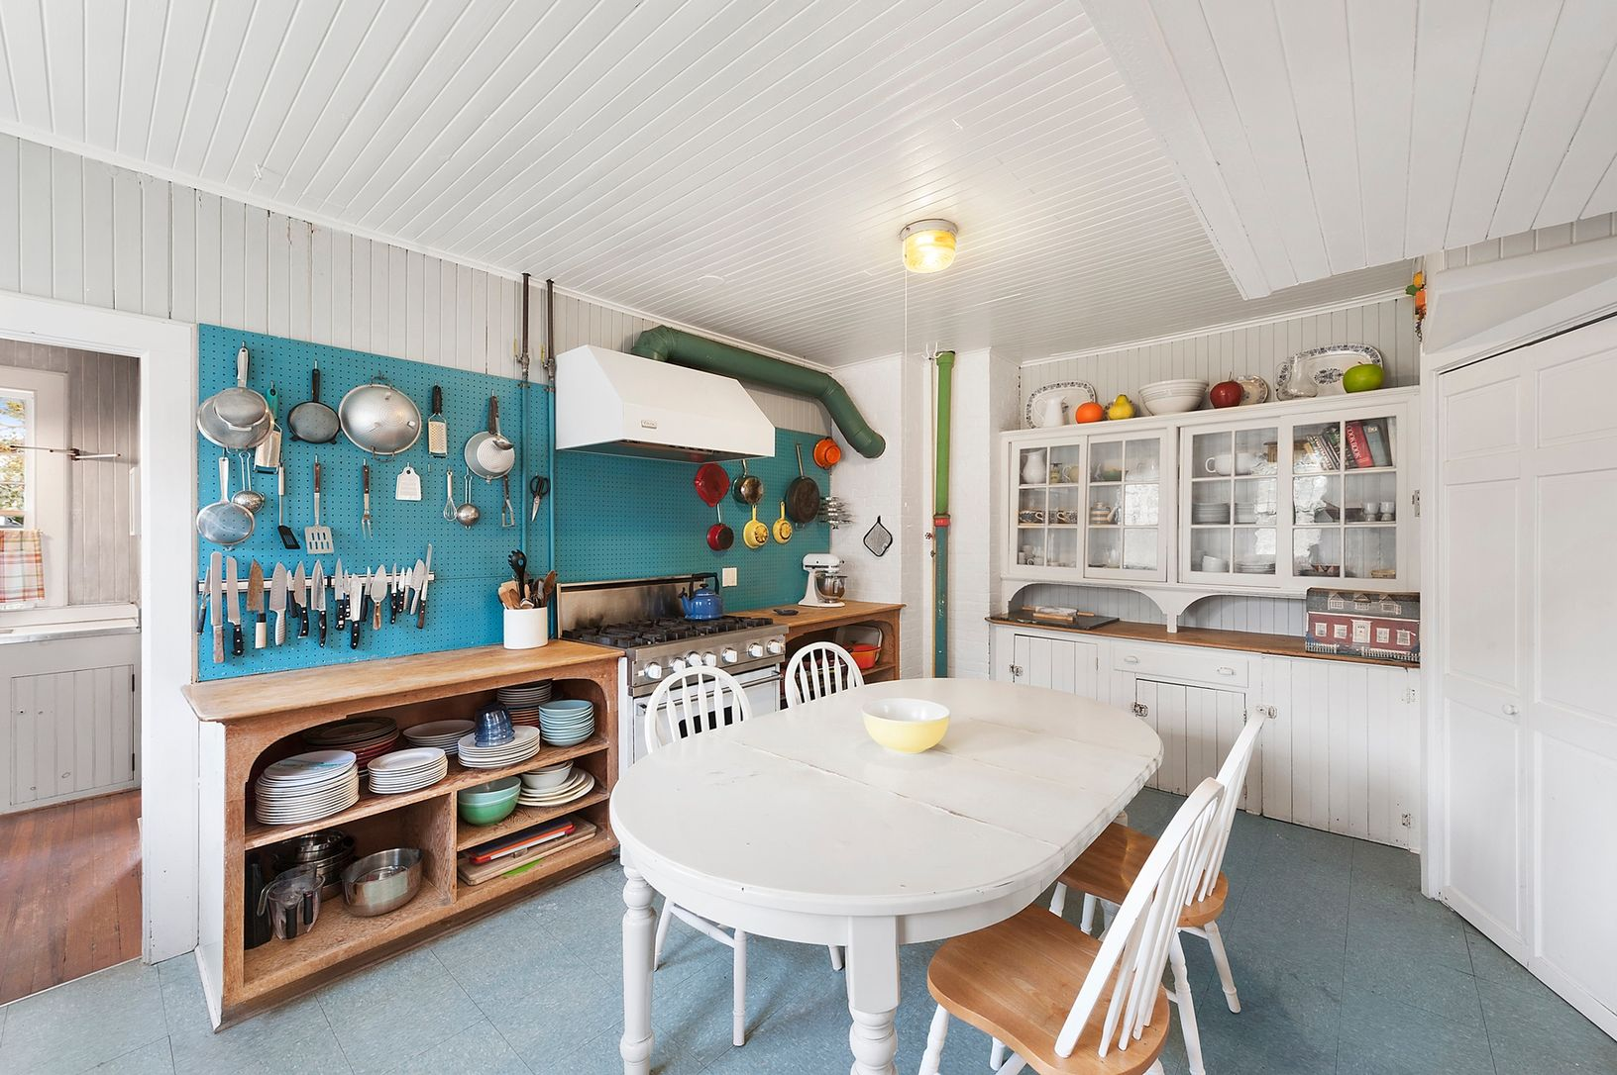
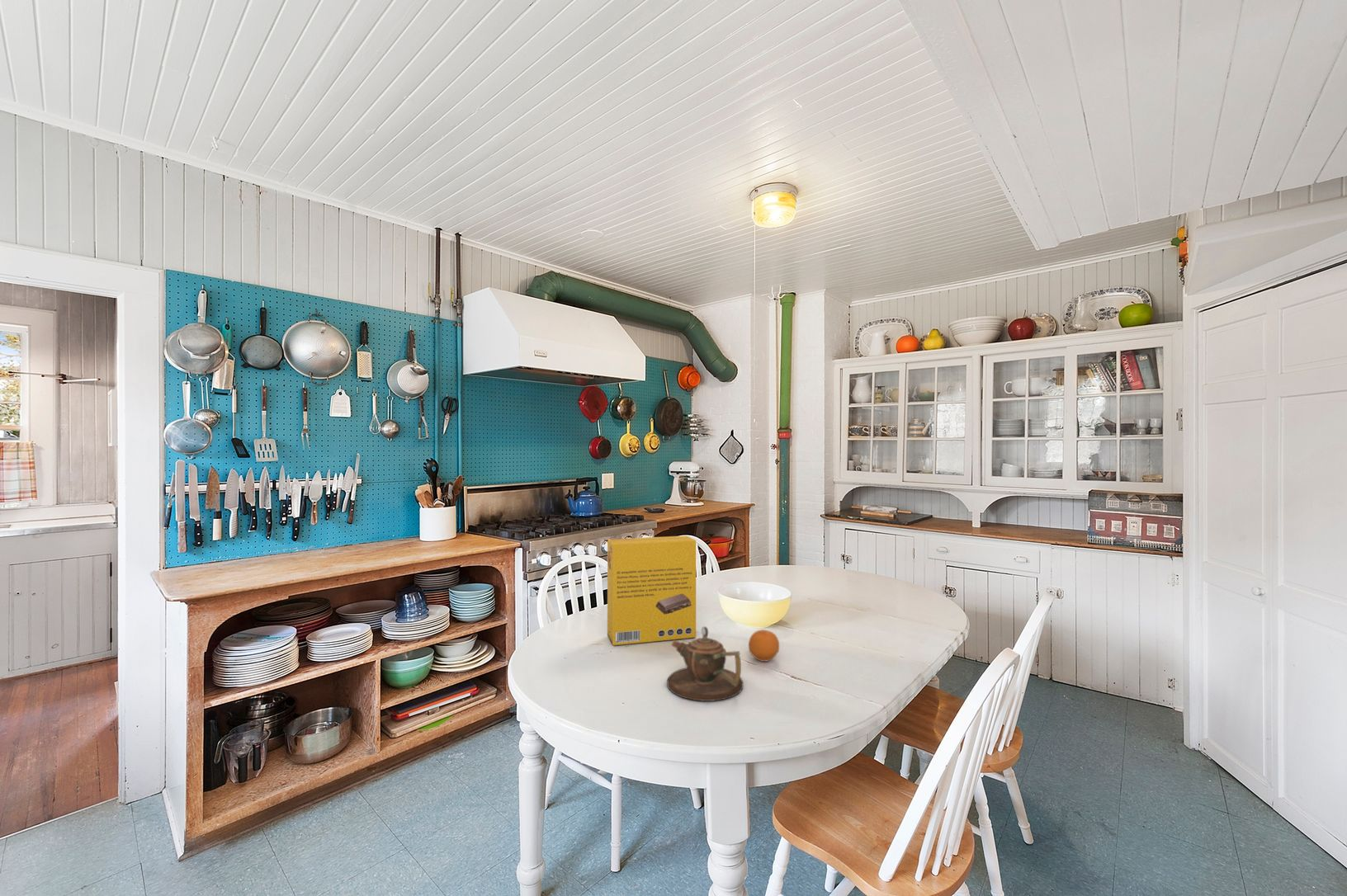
+ fruit (763, 645)
+ teapot (705, 655)
+ cereal box (651, 588)
